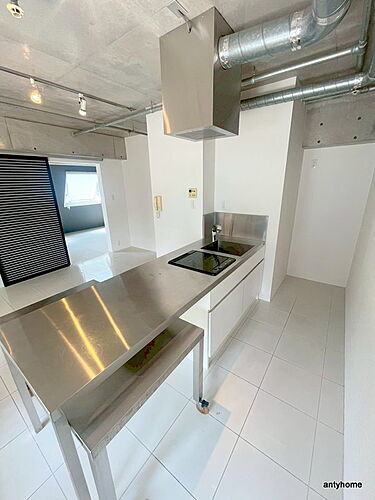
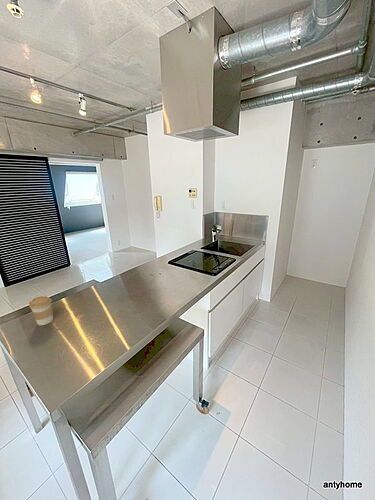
+ coffee cup (42, 310)
